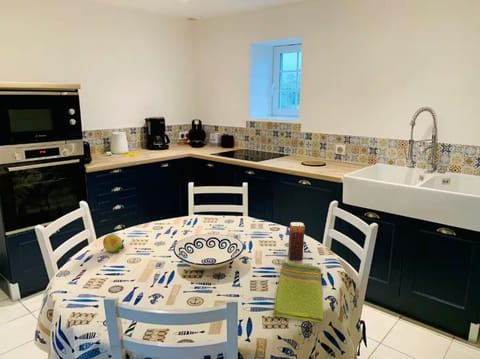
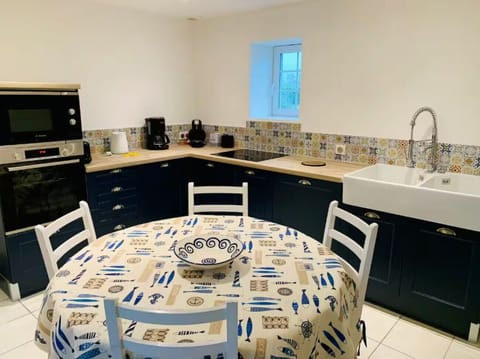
- fruit (113, 242)
- dish towel (299, 287)
- candle (296, 240)
